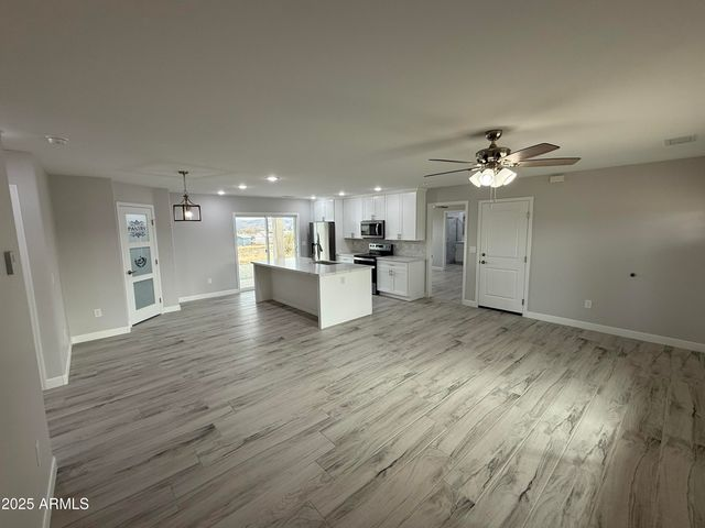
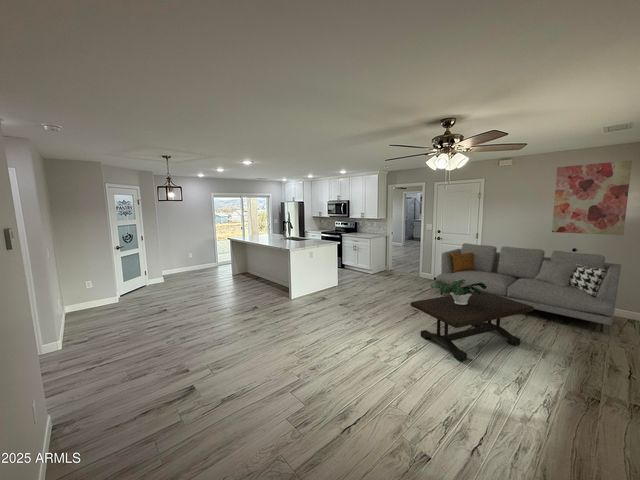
+ potted plant (457, 293)
+ coffee table (469, 322)
+ wall art (588, 199)
+ sofa (516, 276)
